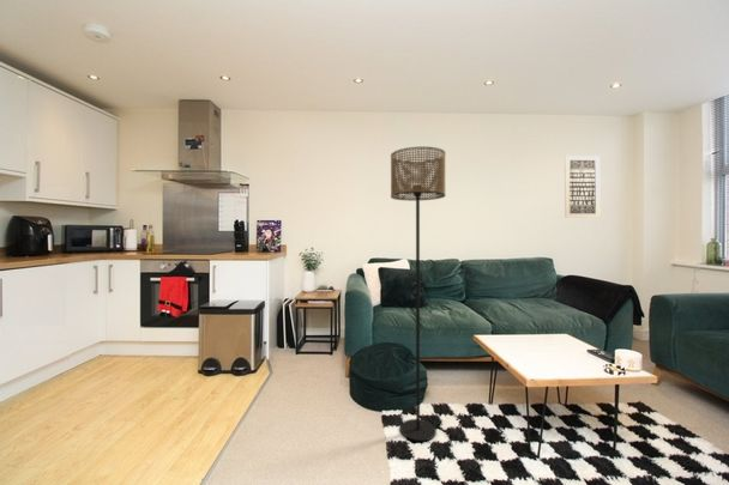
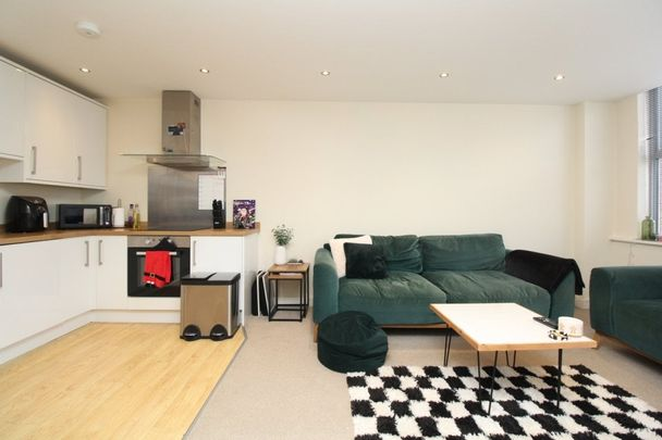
- floor lamp (417, 292)
- wall art (582, 187)
